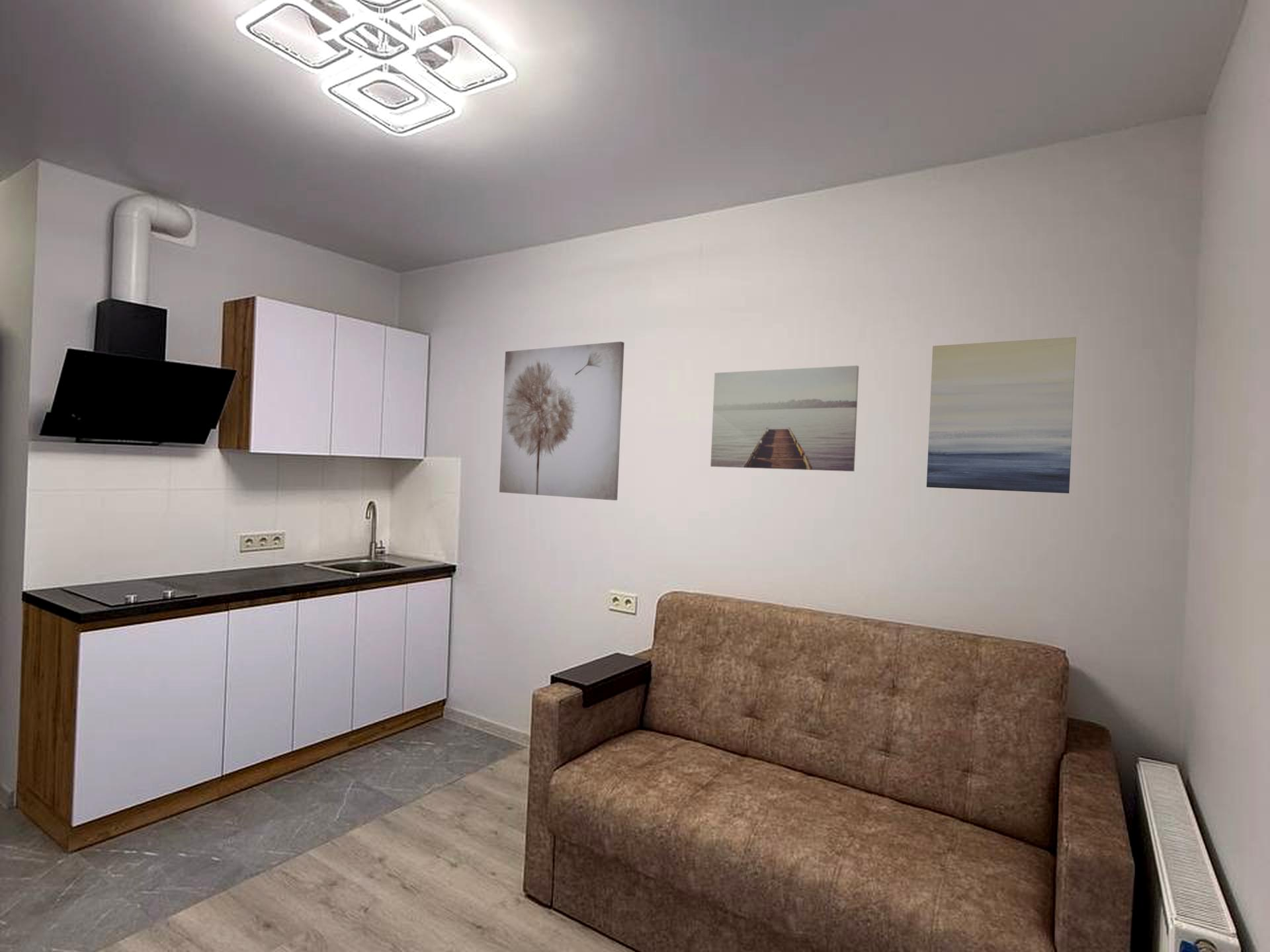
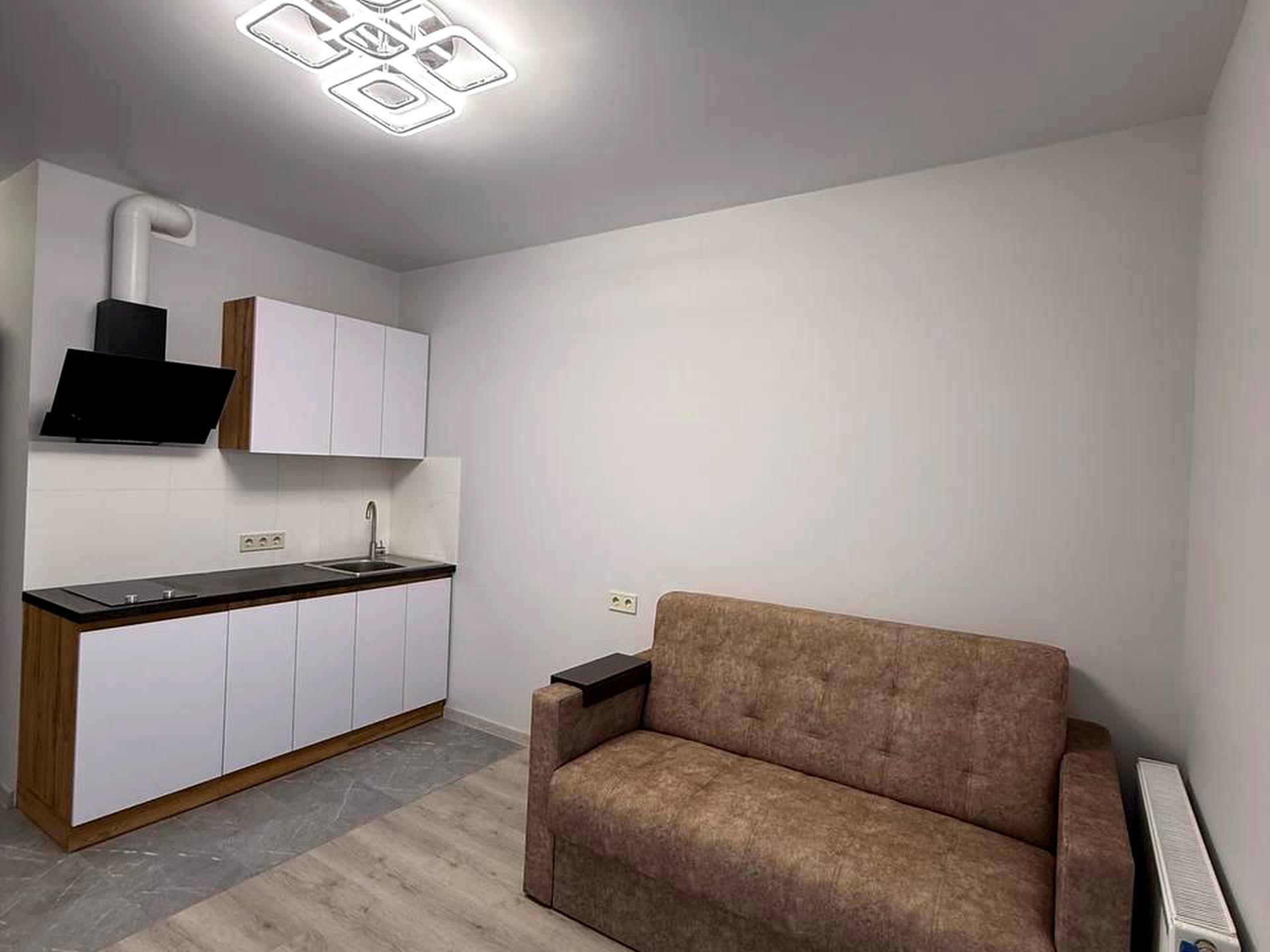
- wall art (780, 419)
- wall art (558, 421)
- wall art (997, 416)
